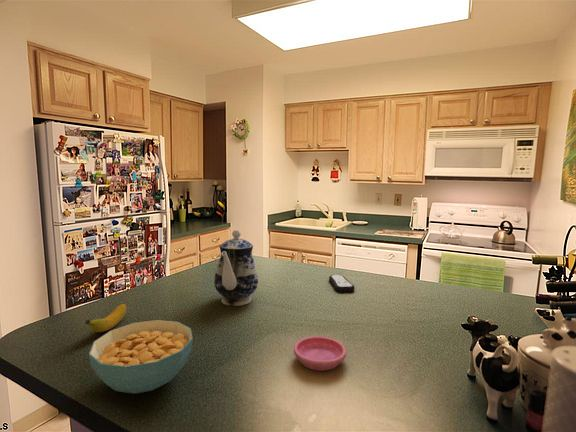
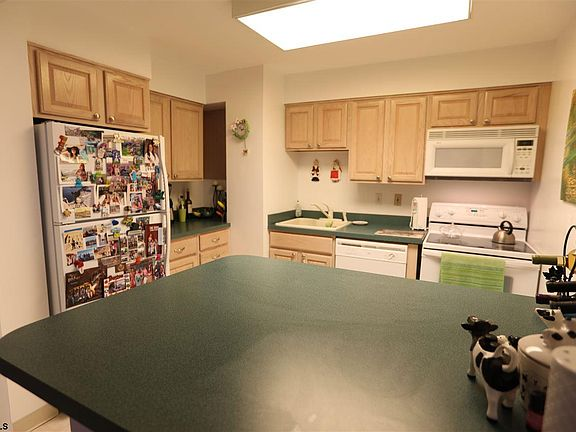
- saucer (319, 353)
- cereal bowl (144, 362)
- banana (107, 317)
- remote control (340, 282)
- teapot (236, 265)
